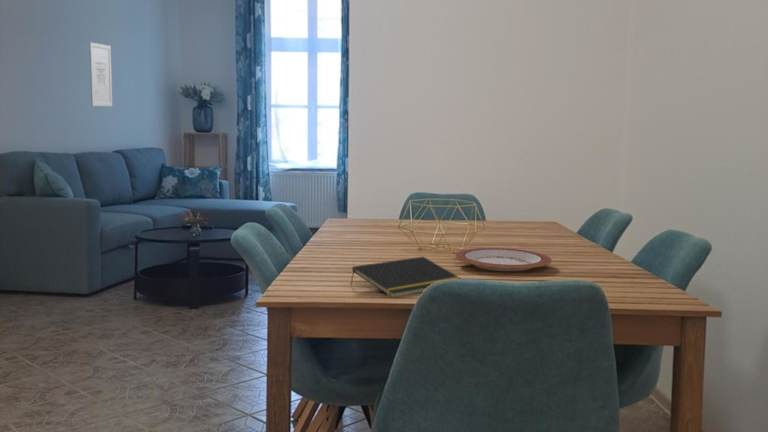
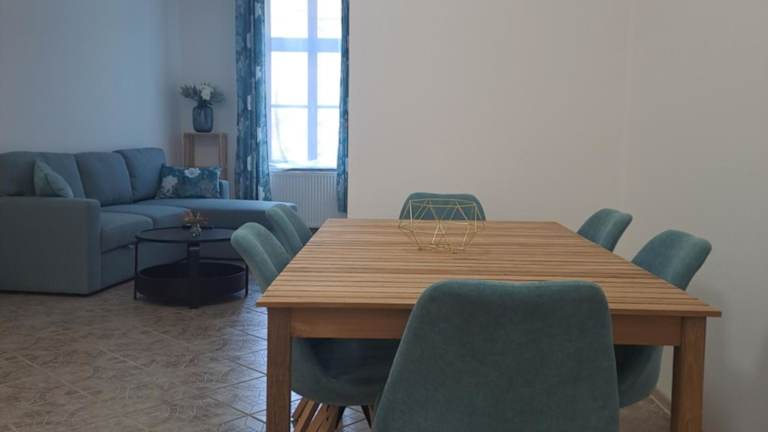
- plate (502, 260)
- notepad (408, 275)
- wall art (101, 75)
